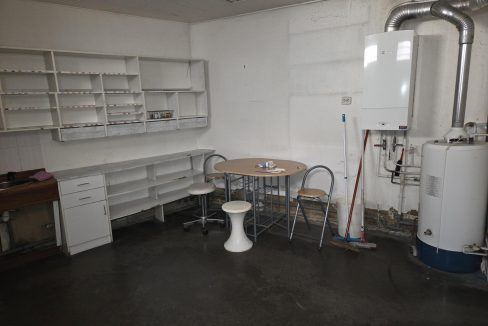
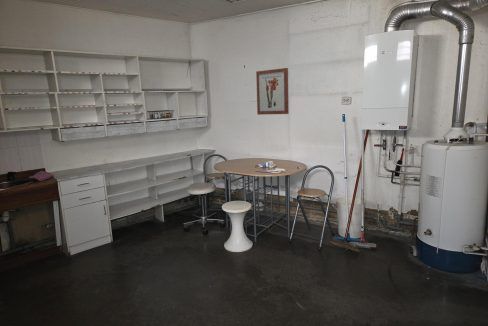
+ wall art (272, 92)
